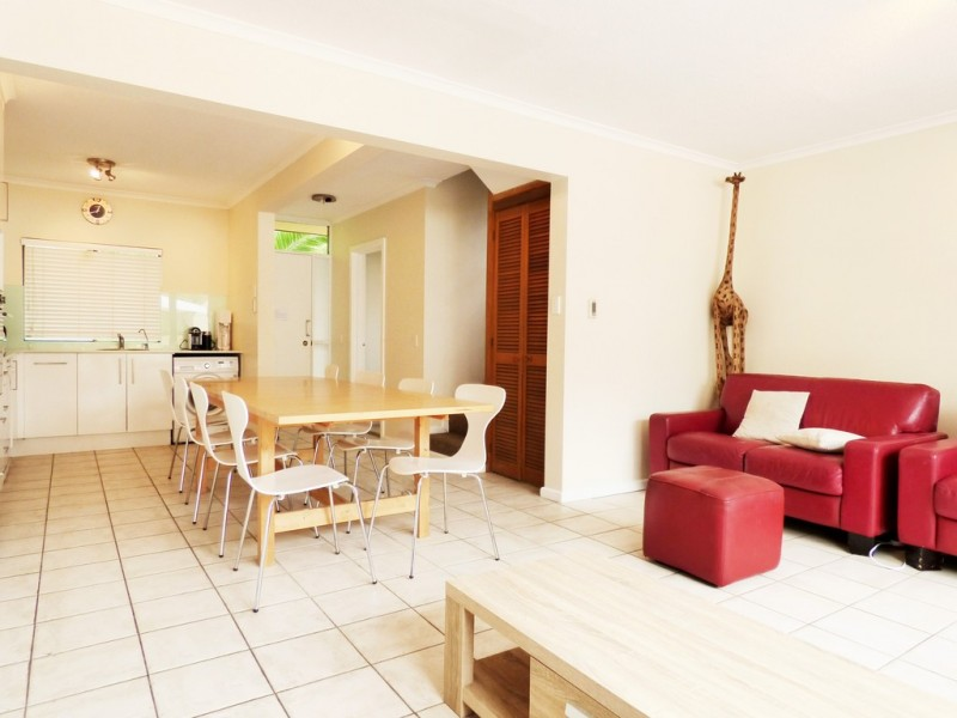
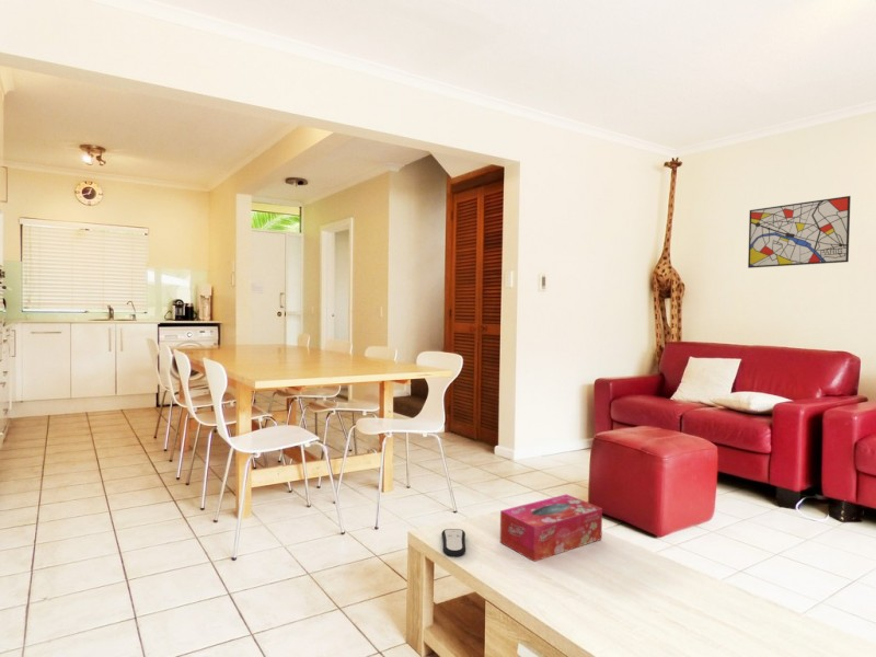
+ tissue box (551, 525)
+ remote control (453, 541)
+ wall art (795, 234)
